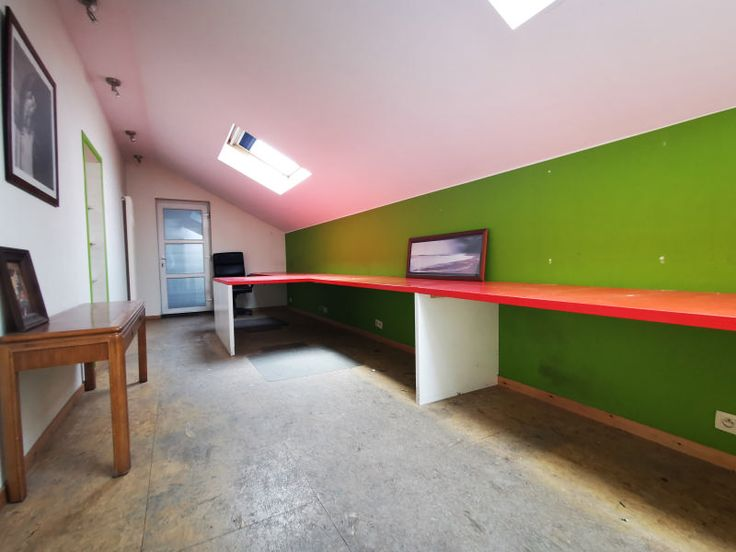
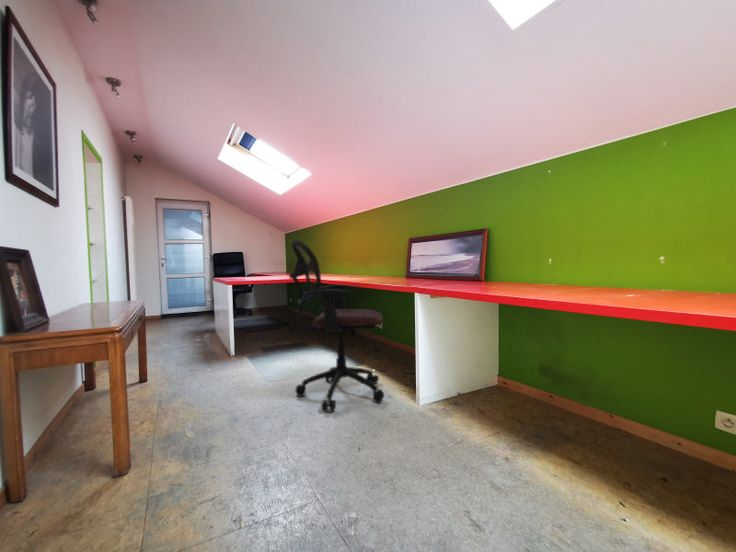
+ office chair (336, 317)
